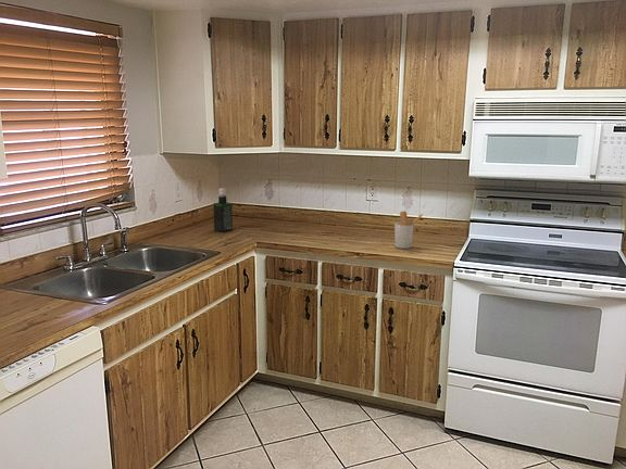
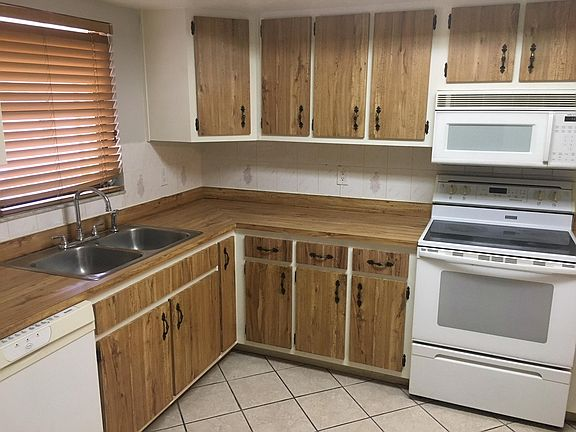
- utensil holder (409, 229)
- spray bottle (223, 208)
